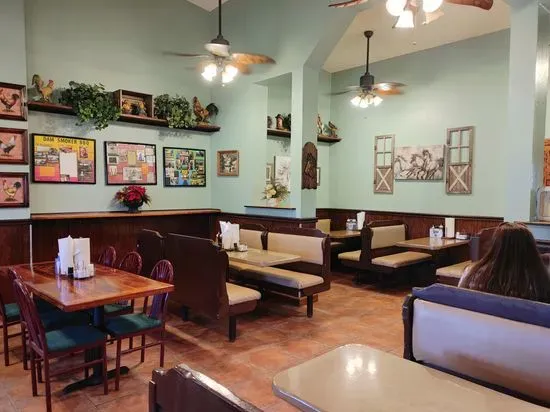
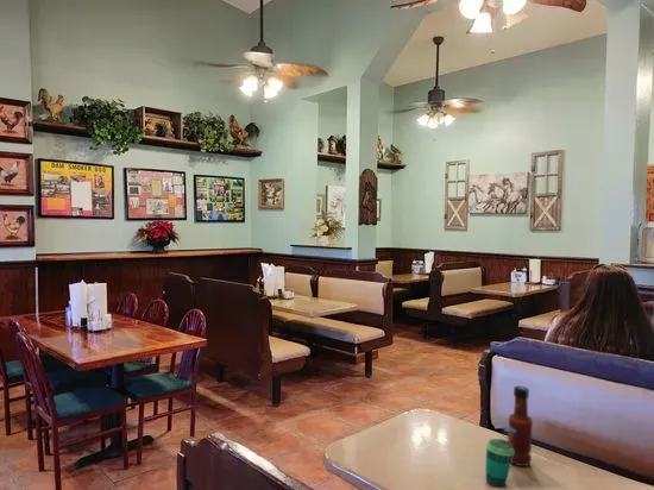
+ cup (498, 461)
+ tabasco sauce (520, 425)
